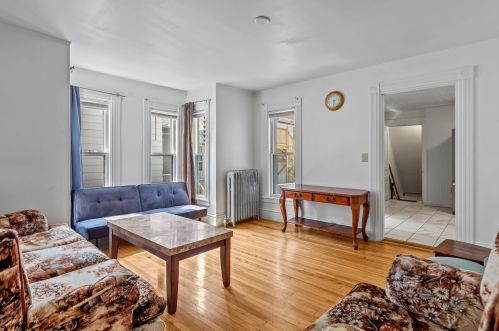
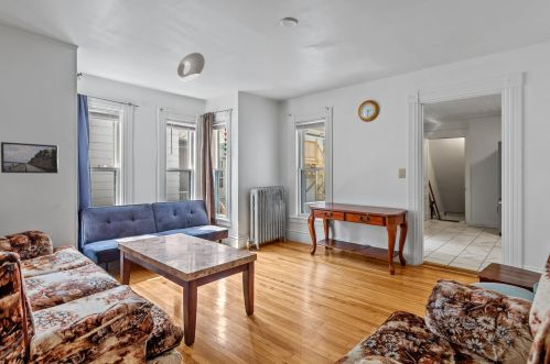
+ ceiling light (190, 65)
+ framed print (31, 158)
